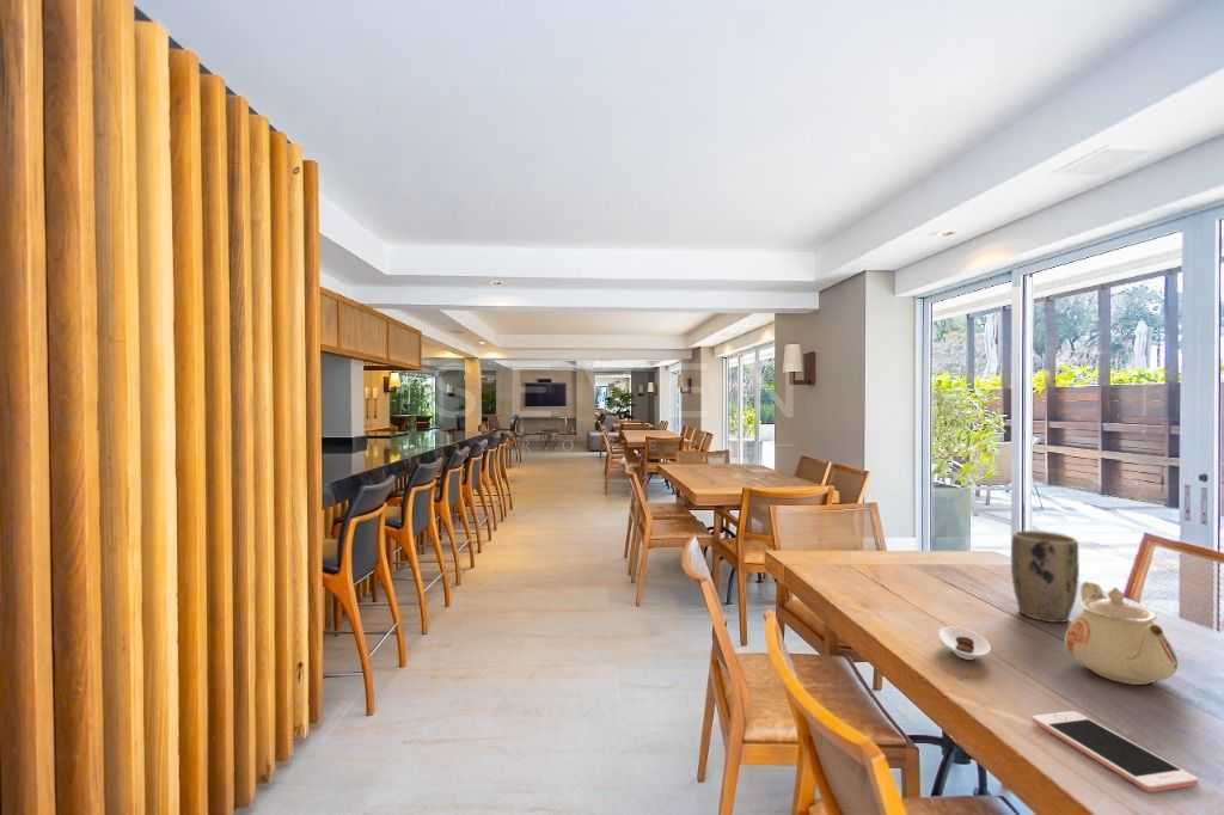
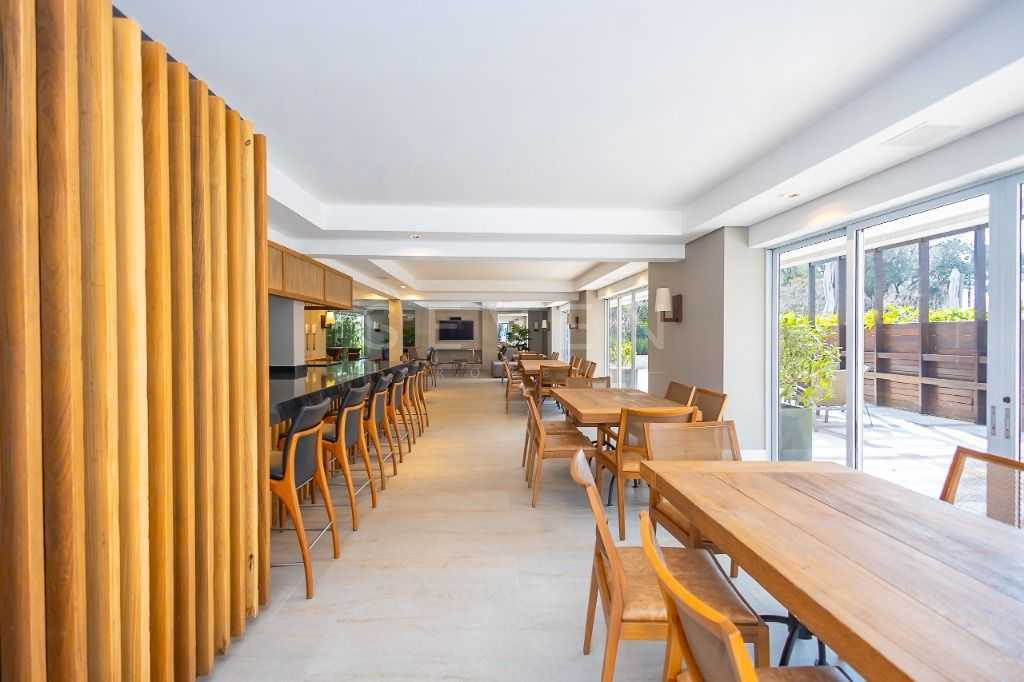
- plant pot (1044, 576)
- cell phone (1107, 747)
- teapot (1118, 630)
- saucer (963, 644)
